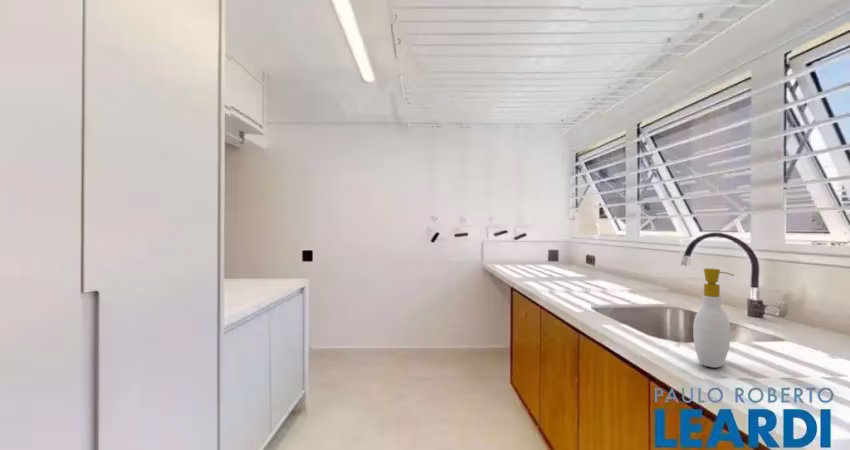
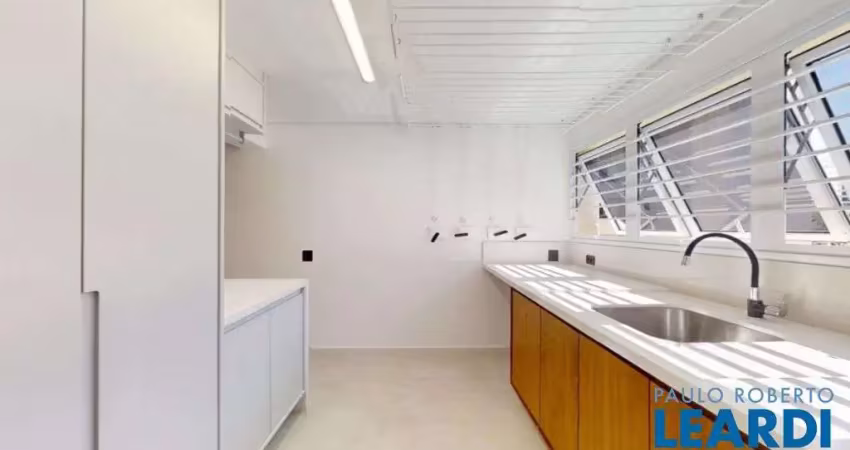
- soap bottle (713, 316)
